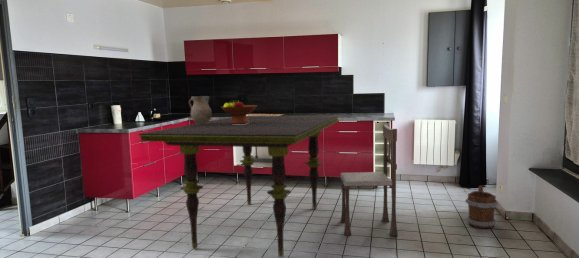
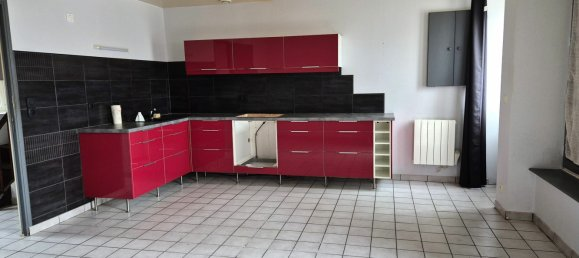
- ceramic pitcher (200, 110)
- bucket (481, 206)
- dining chair (367, 177)
- dining table (252, 173)
- fruit bowl (239, 111)
